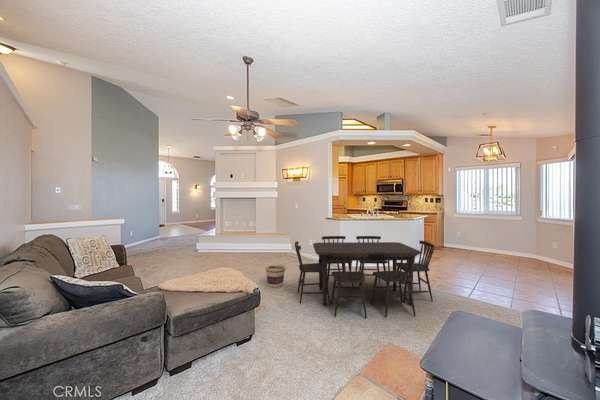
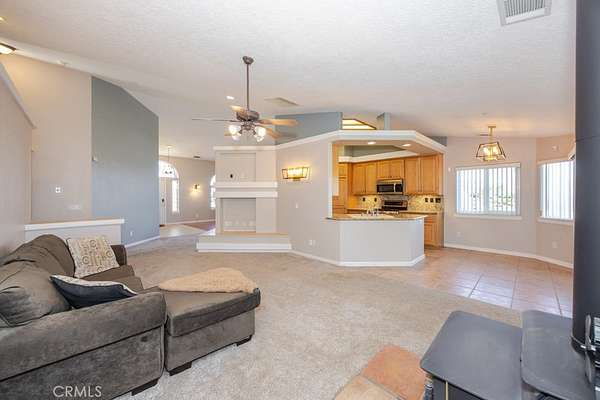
- basket (275, 275)
- dining table (362, 269)
